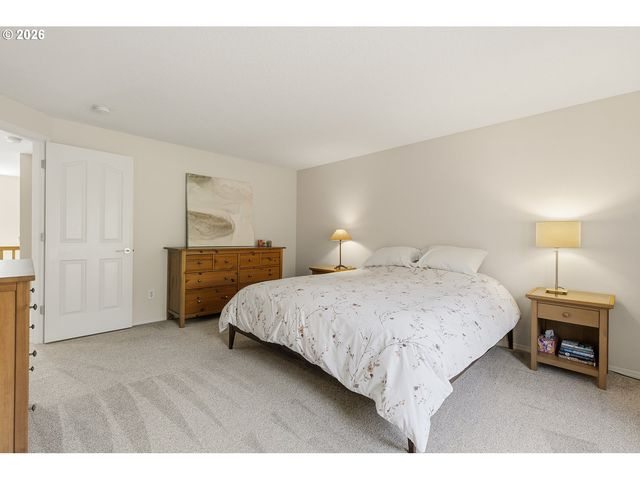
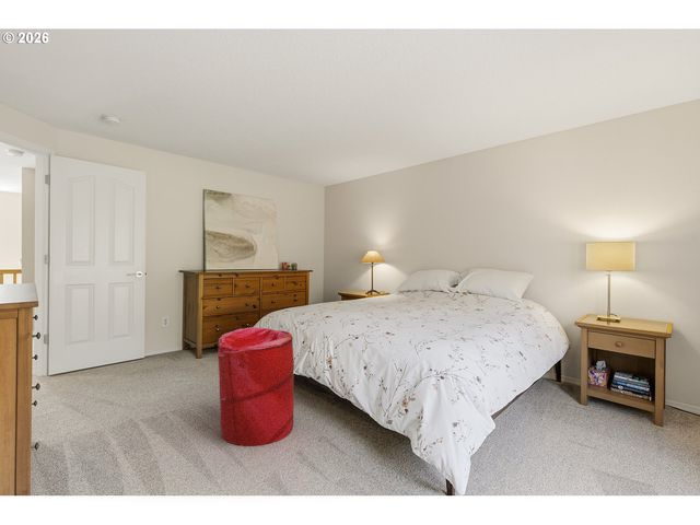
+ laundry hamper (256, 381)
